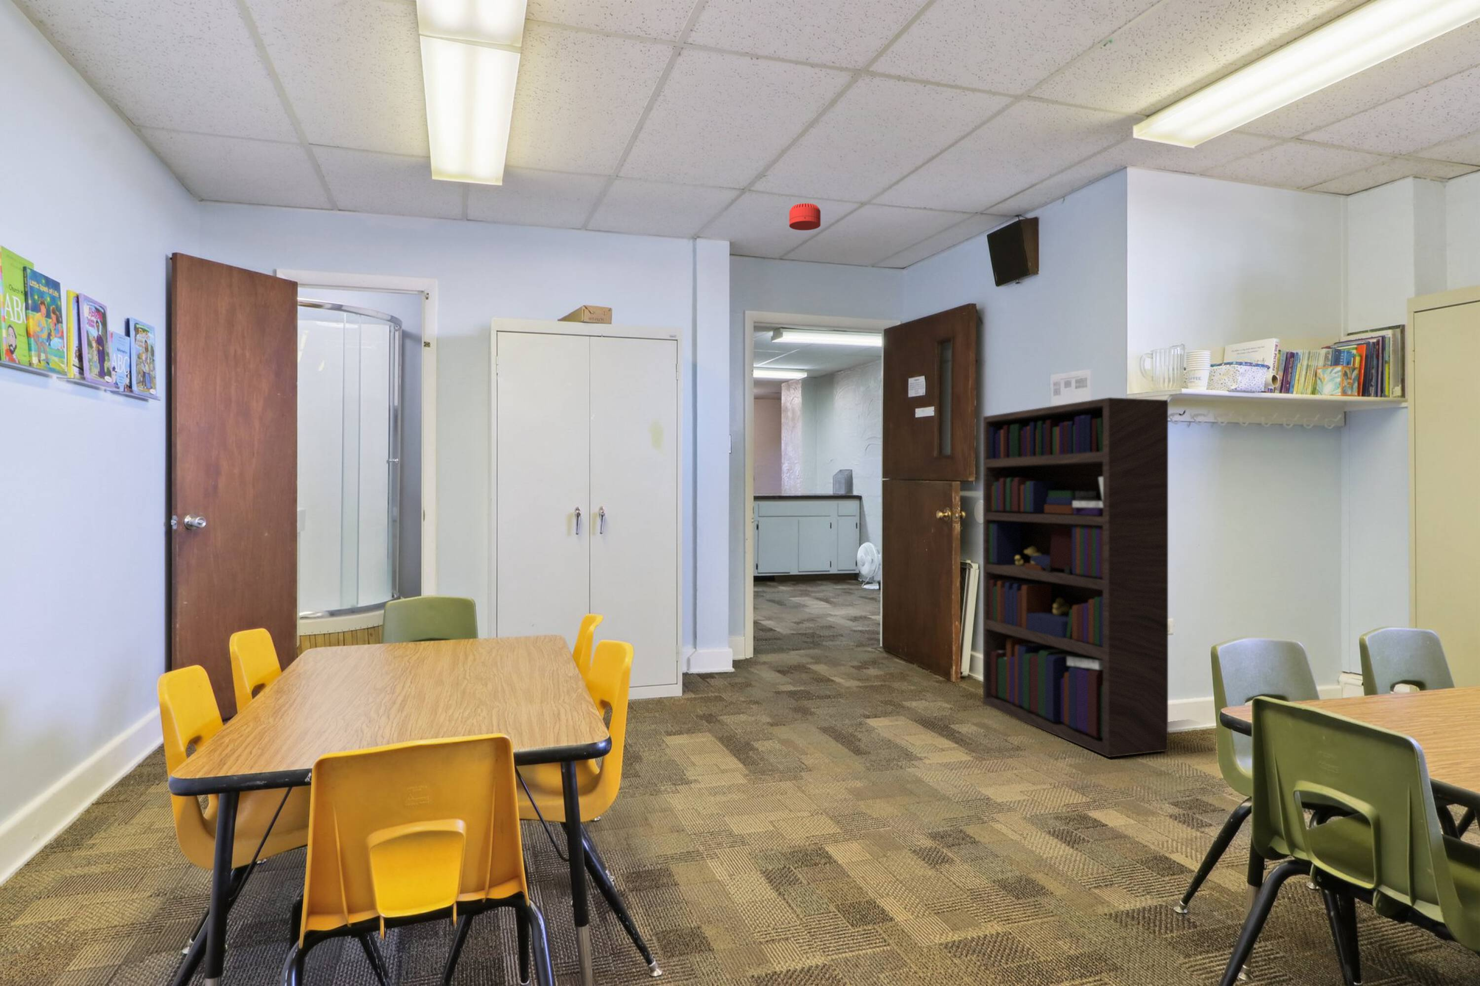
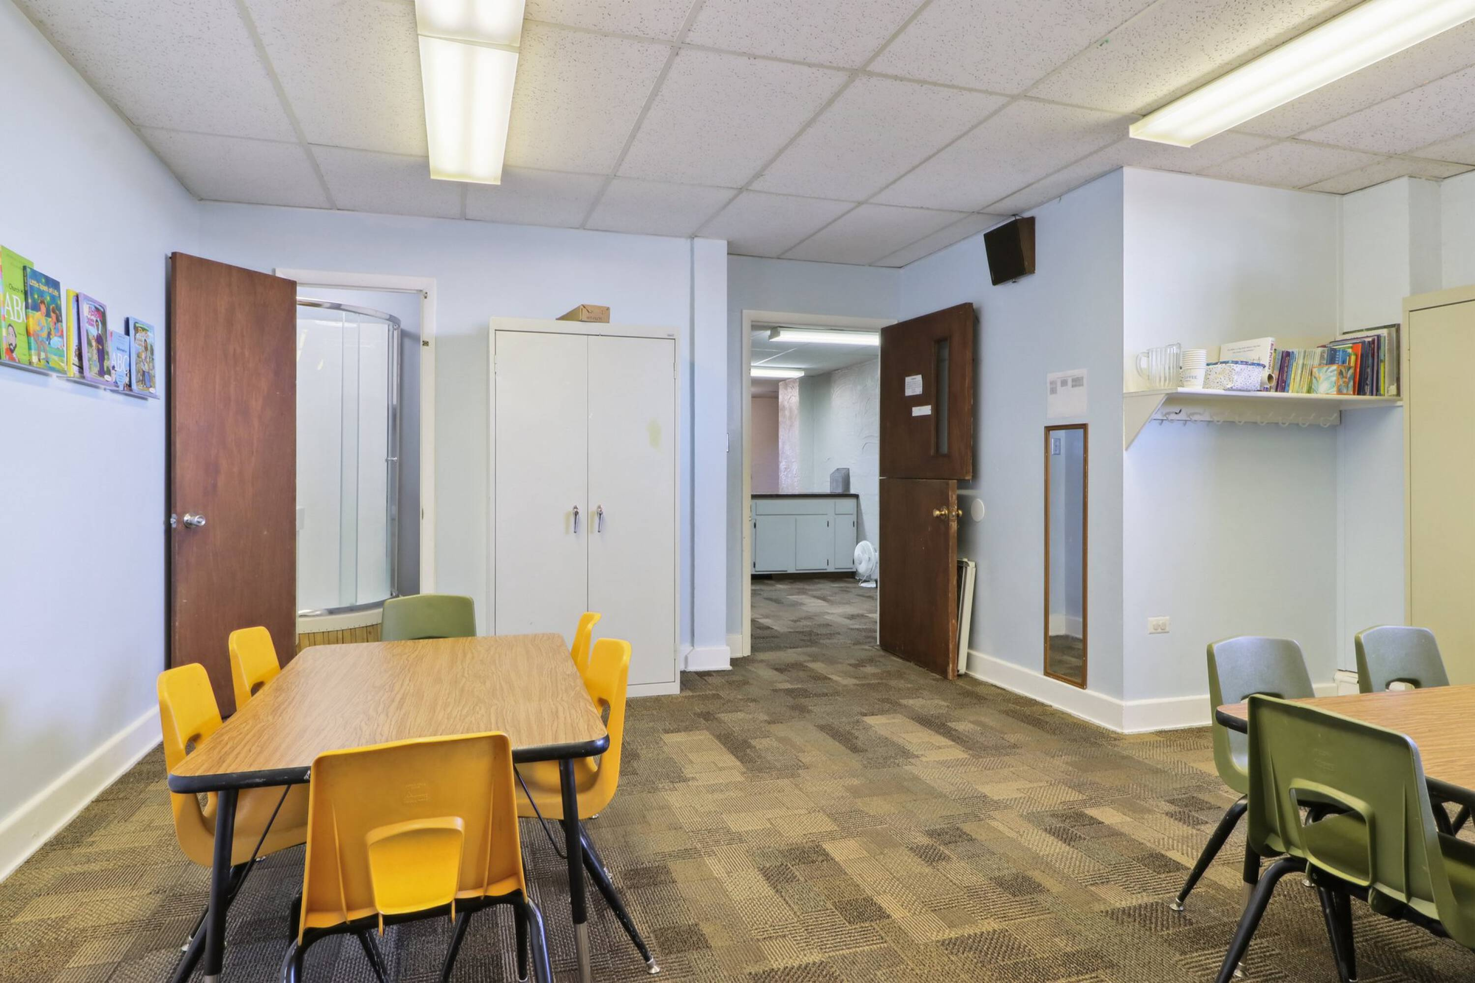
- smoke detector (805, 216)
- bookcase (1066, 567)
